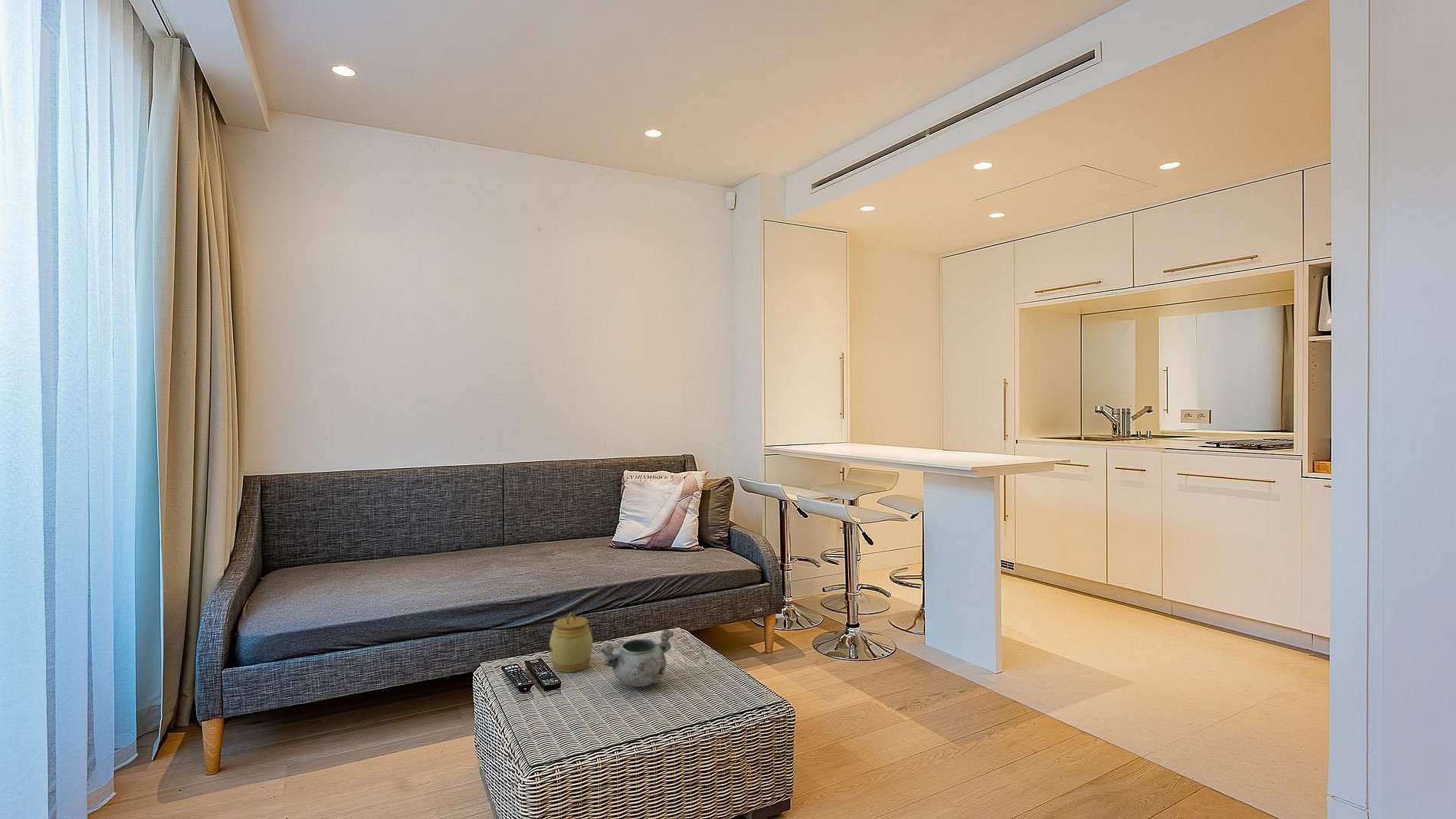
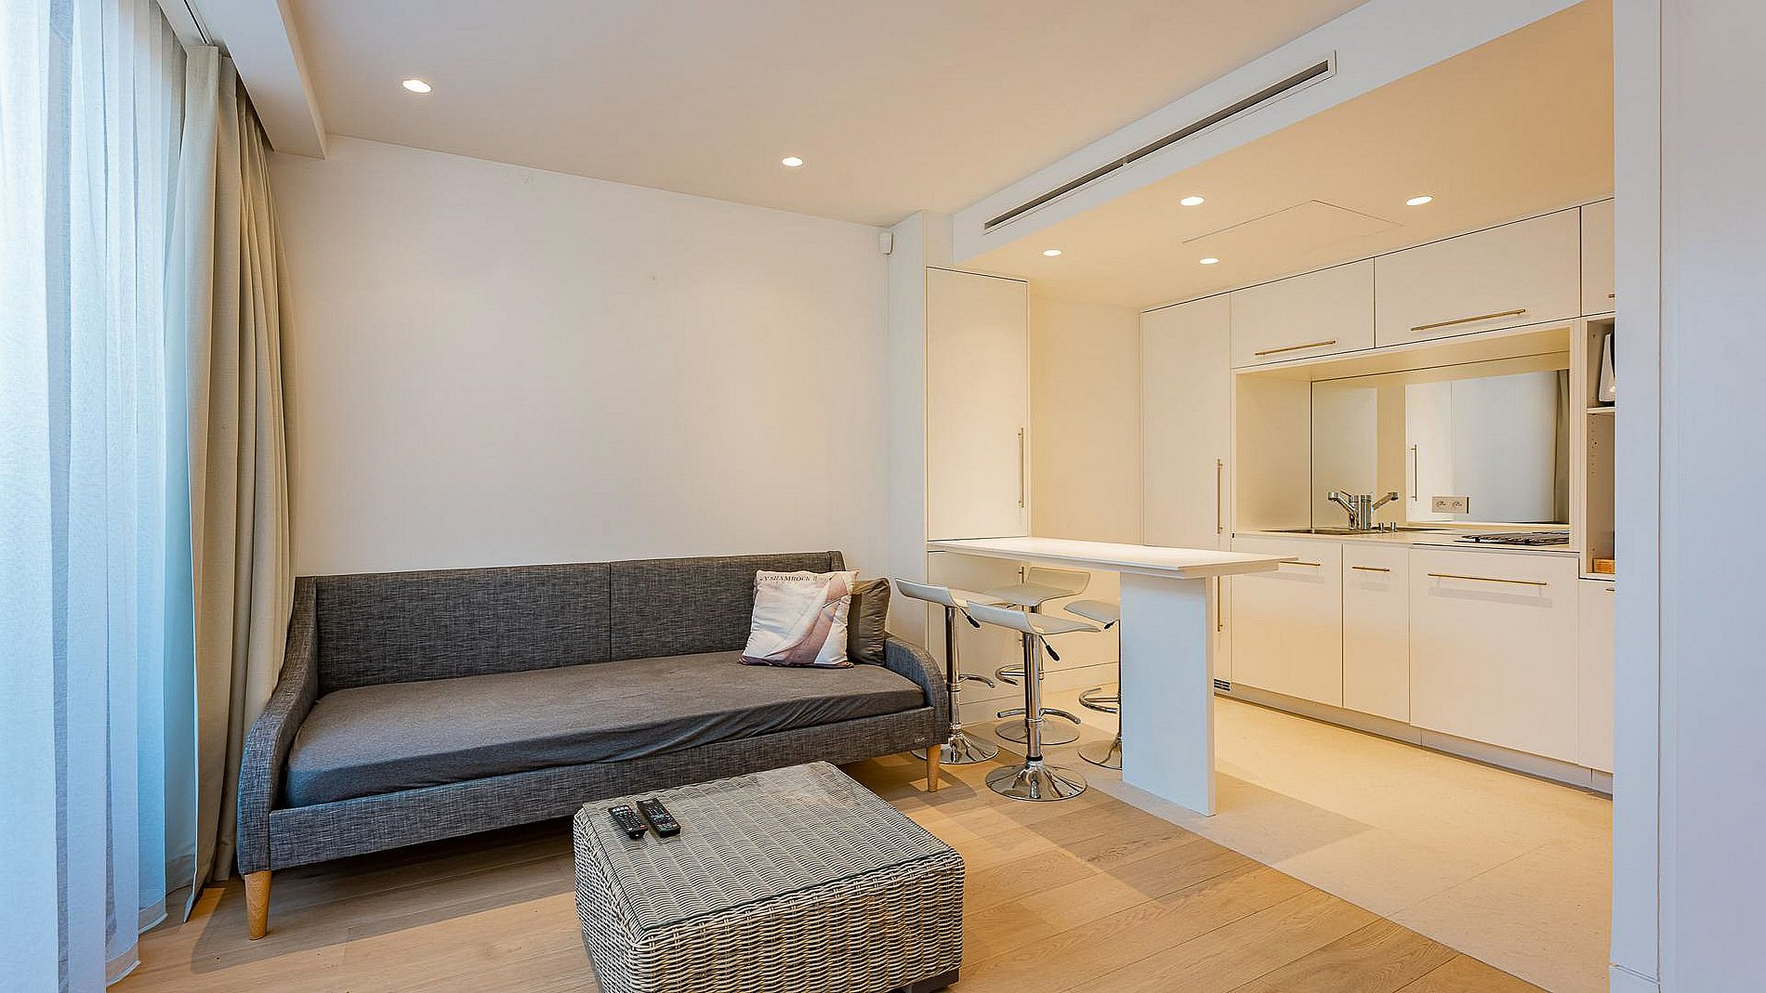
- jar (571, 638)
- decorative bowl (638, 659)
